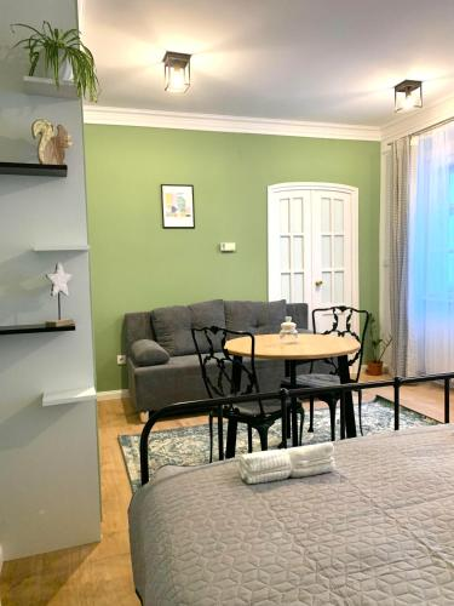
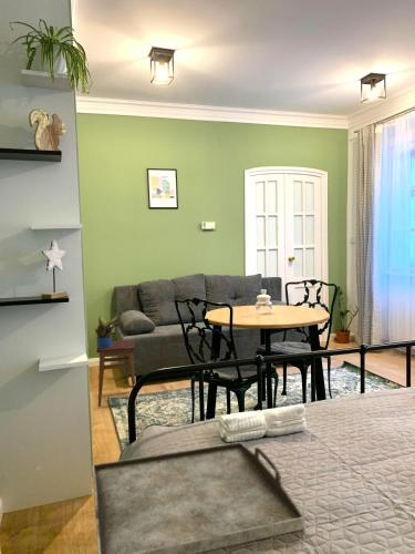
+ serving tray (186, 483)
+ stool (116, 368)
+ potted plant (107, 327)
